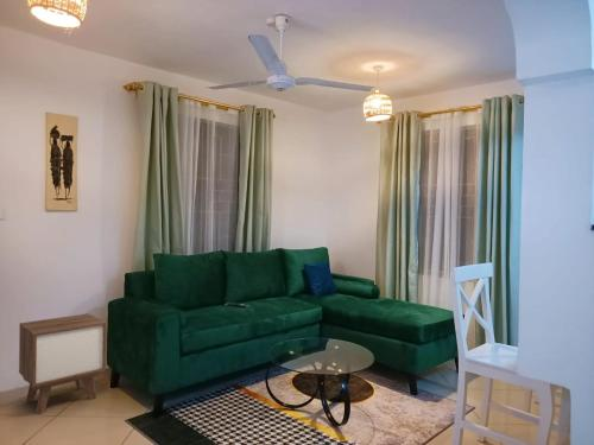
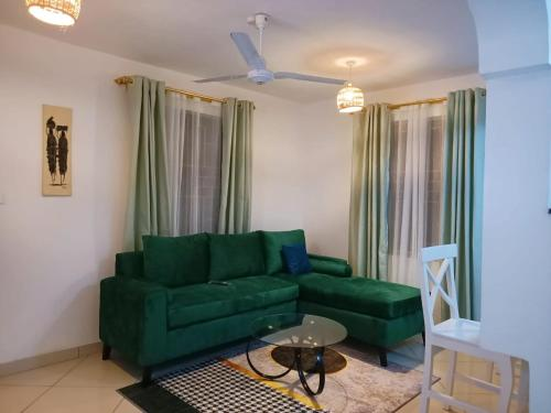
- nightstand (62, 361)
